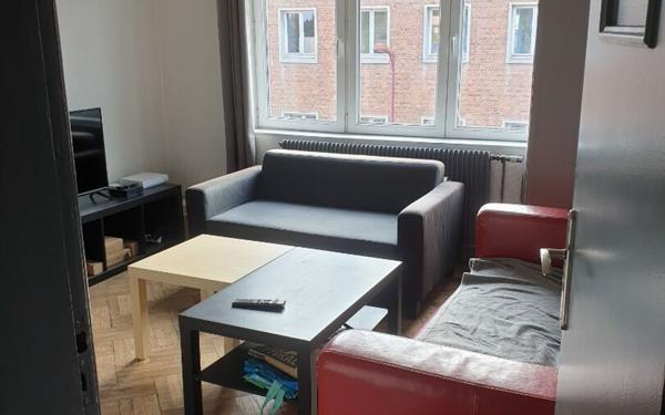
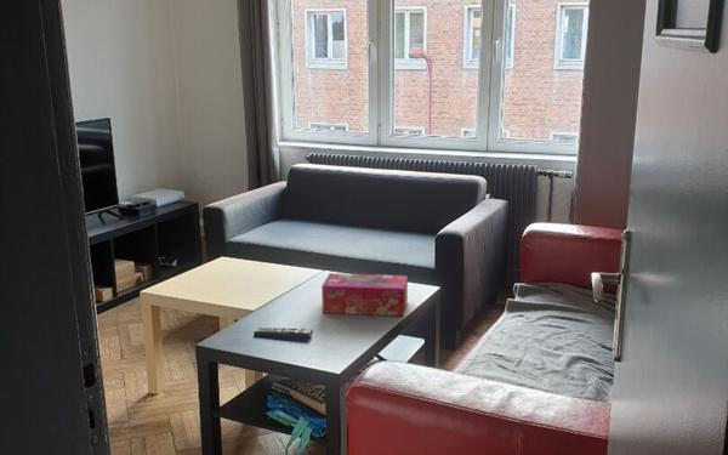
+ tissue box (365, 294)
